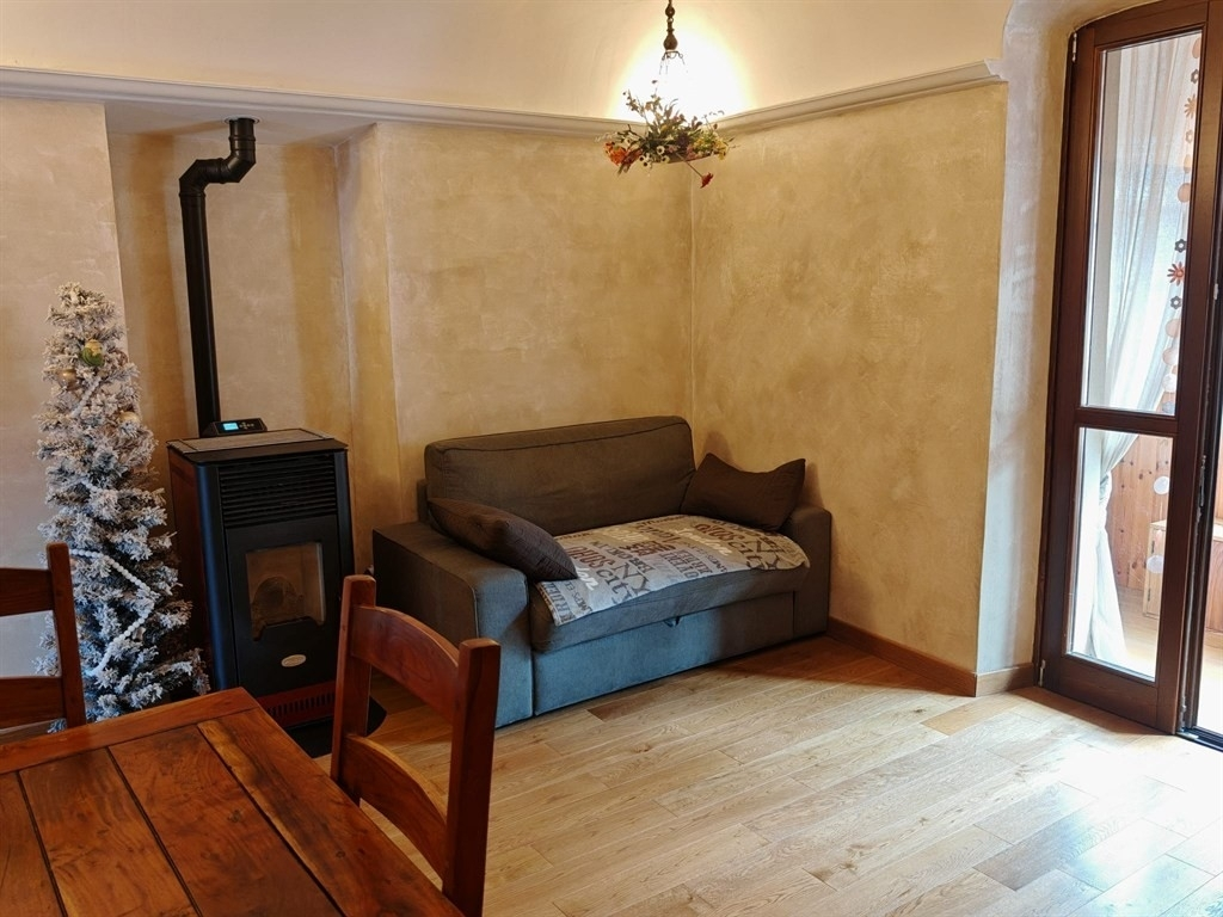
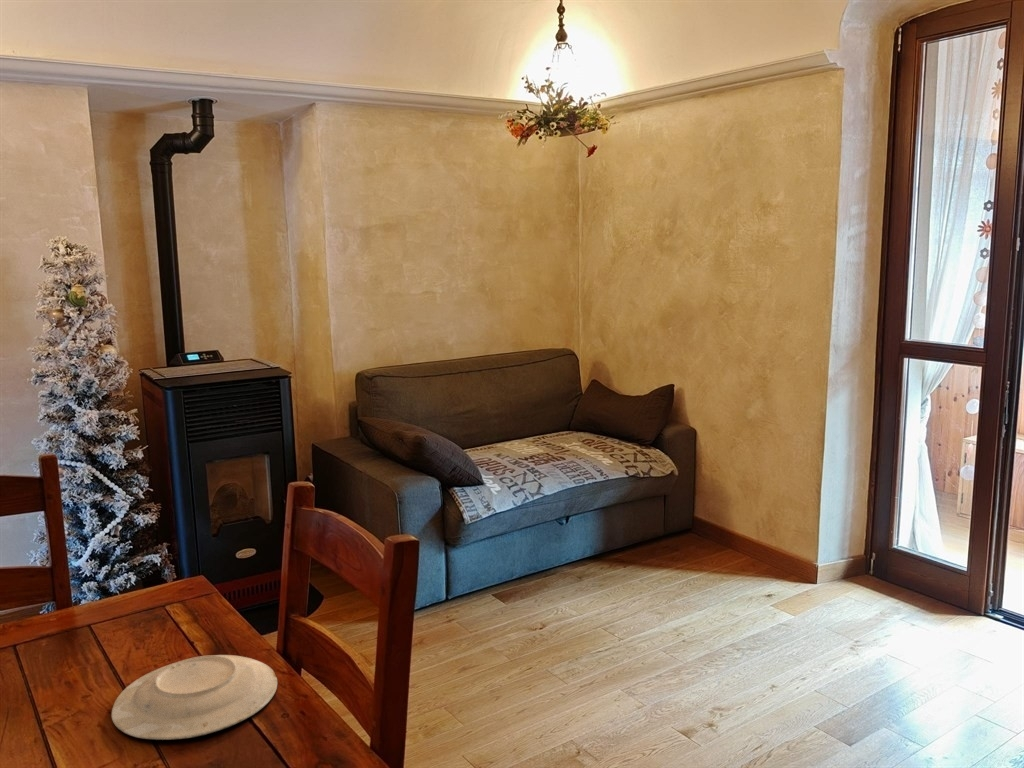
+ plate (196, 684)
